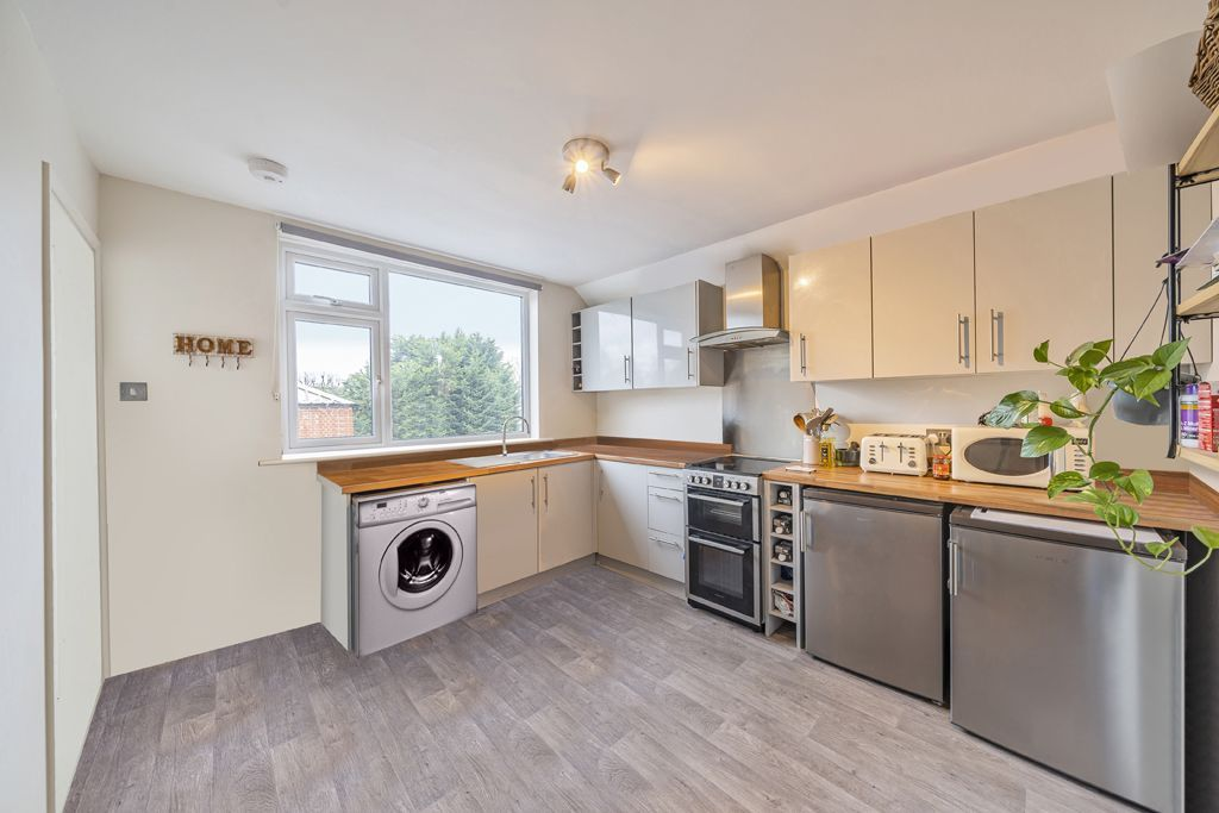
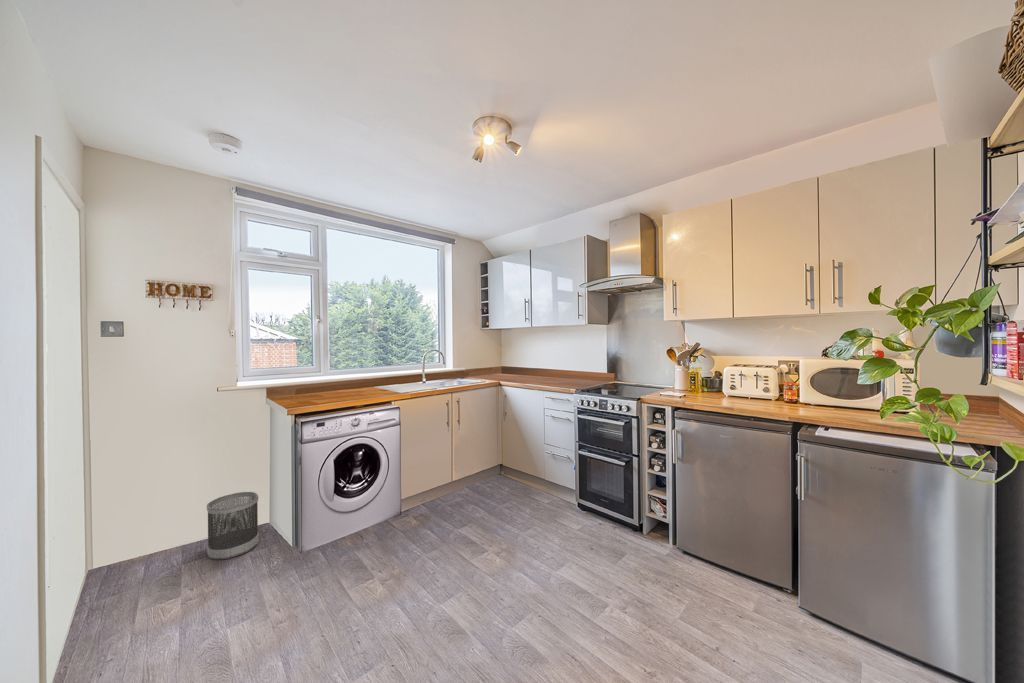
+ wastebasket (233, 523)
